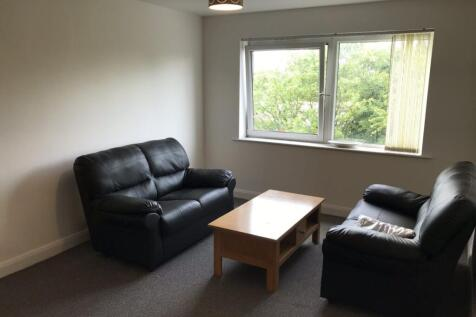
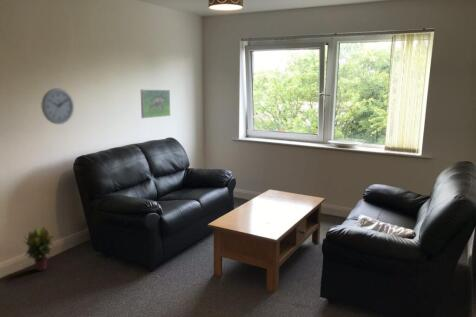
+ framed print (156, 103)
+ potted plant (40, 248)
+ wall clock (58, 106)
